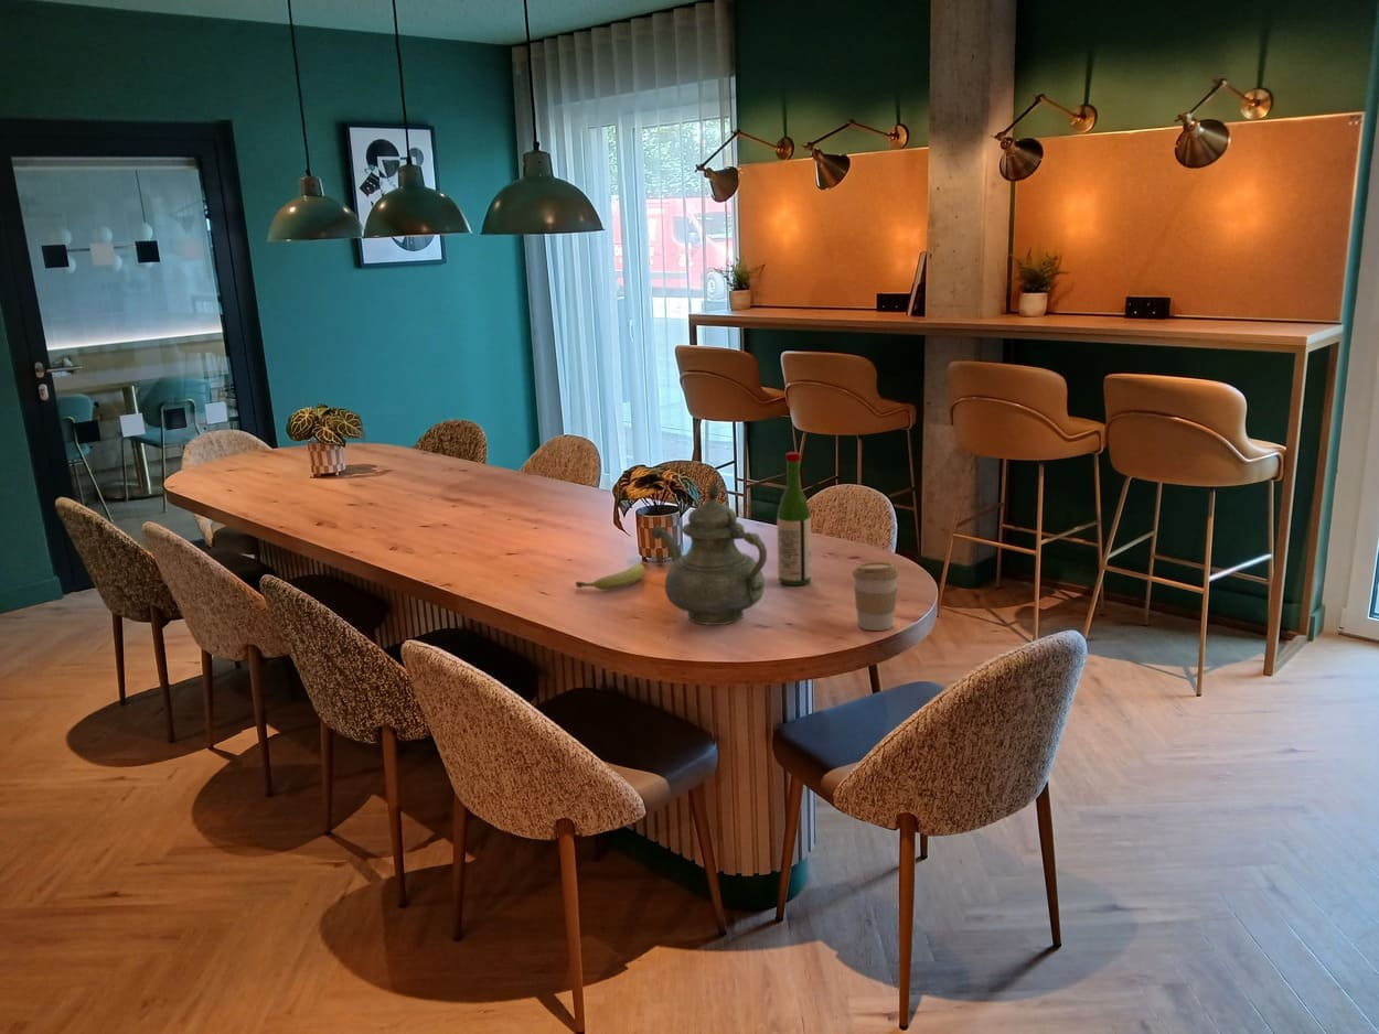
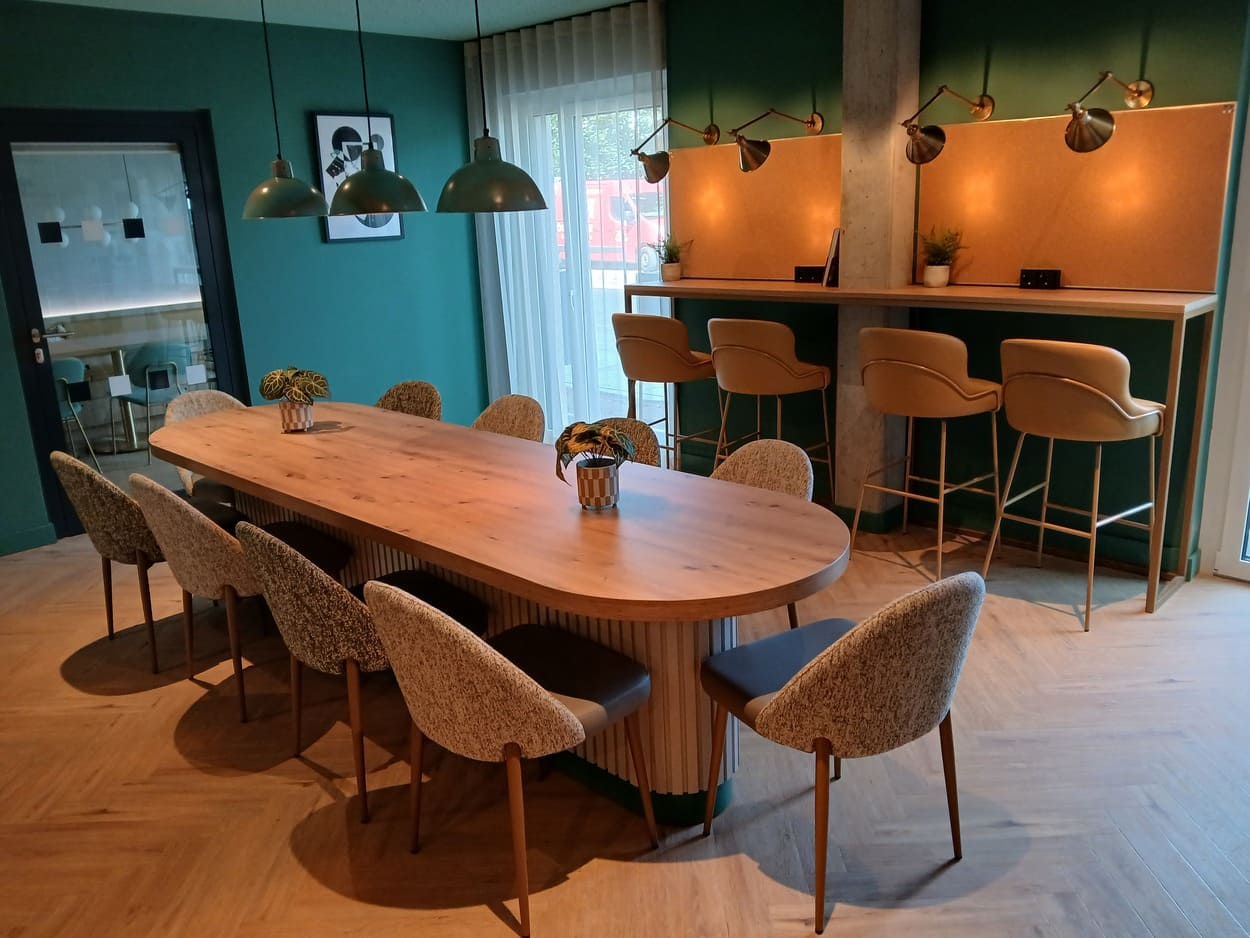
- coffee cup (875, 594)
- teapot (707, 547)
- wine bottle (793, 517)
- fruit (617, 575)
